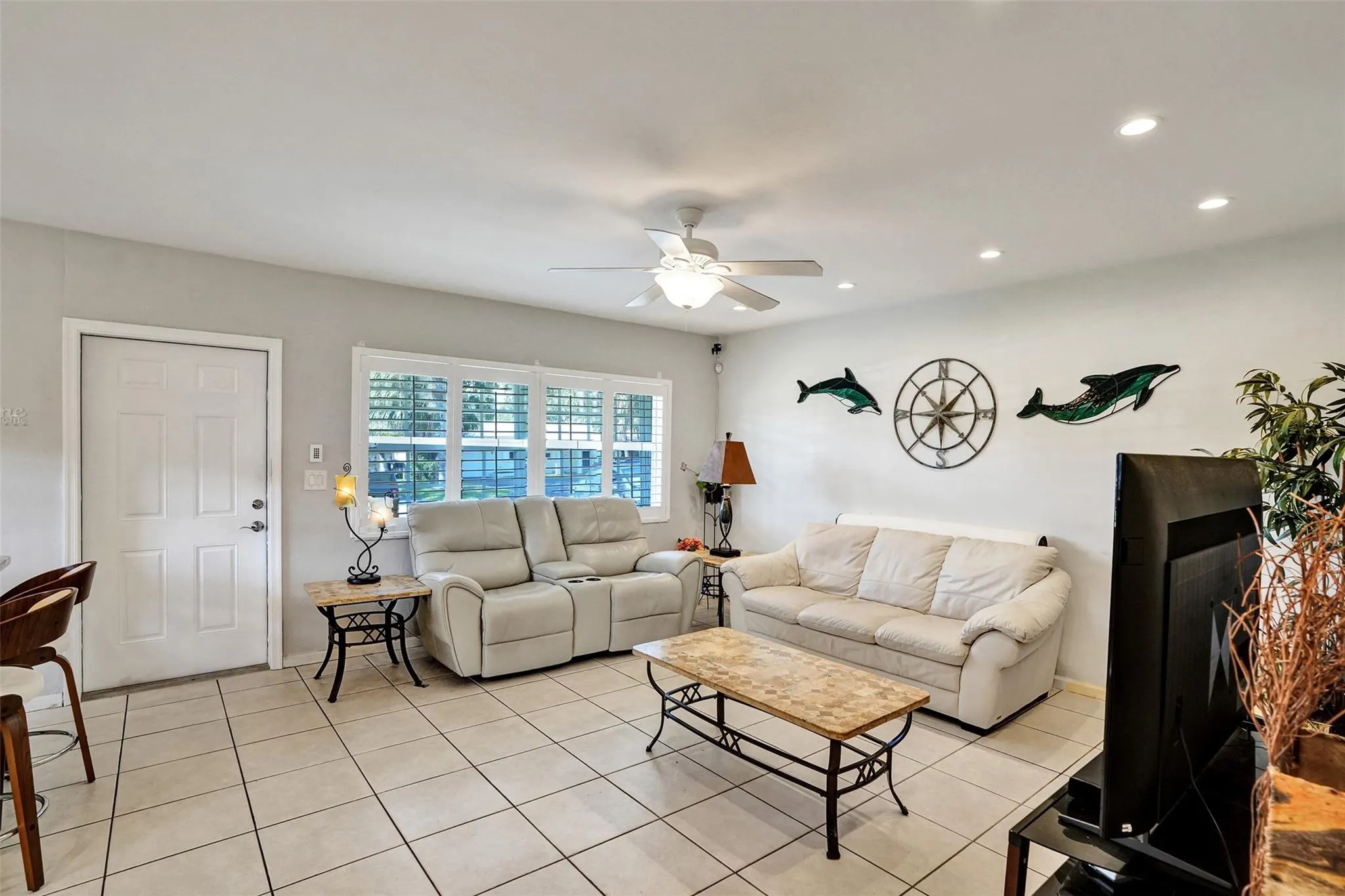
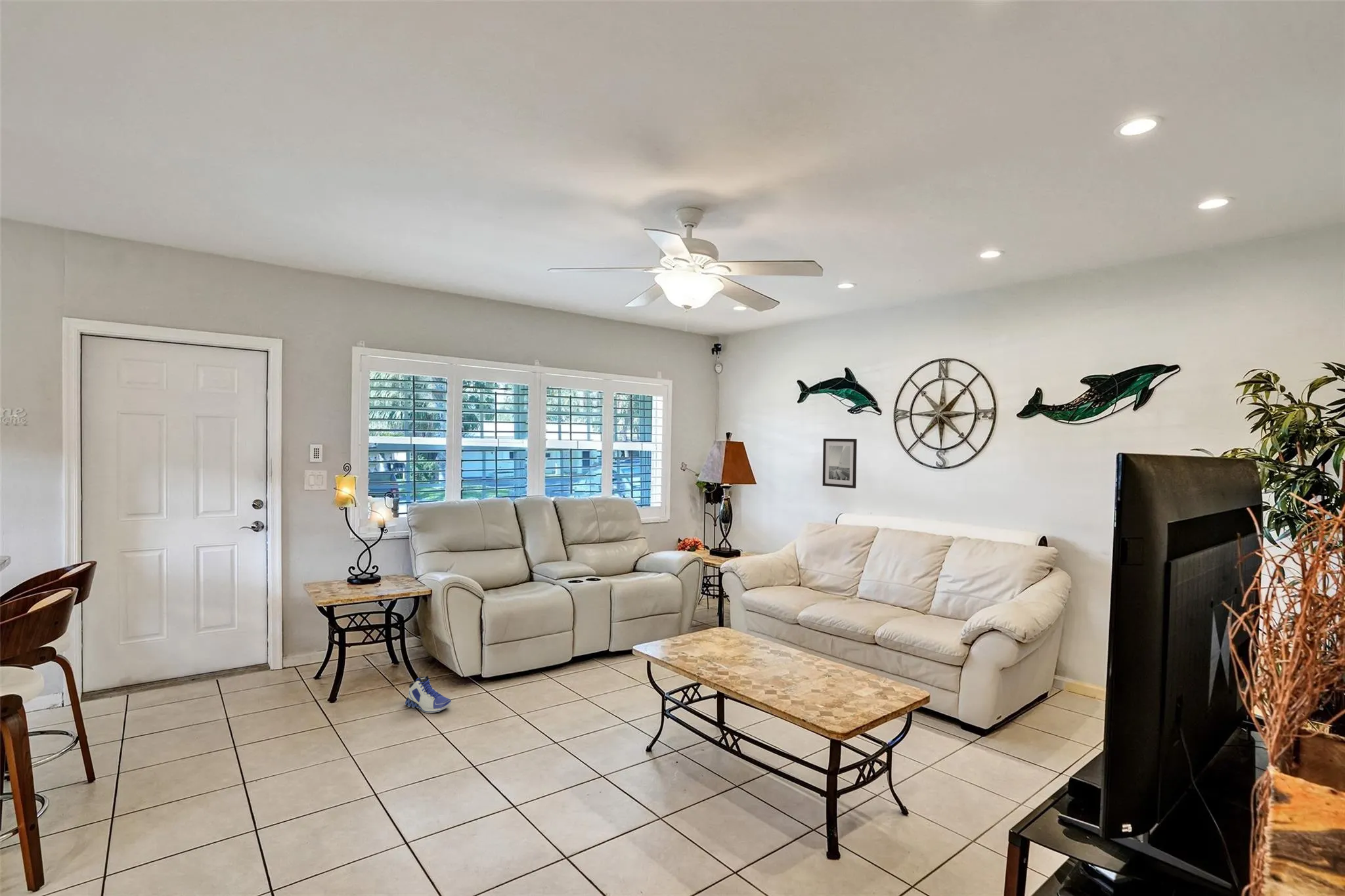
+ sneaker (426, 693)
+ wall art (839, 463)
